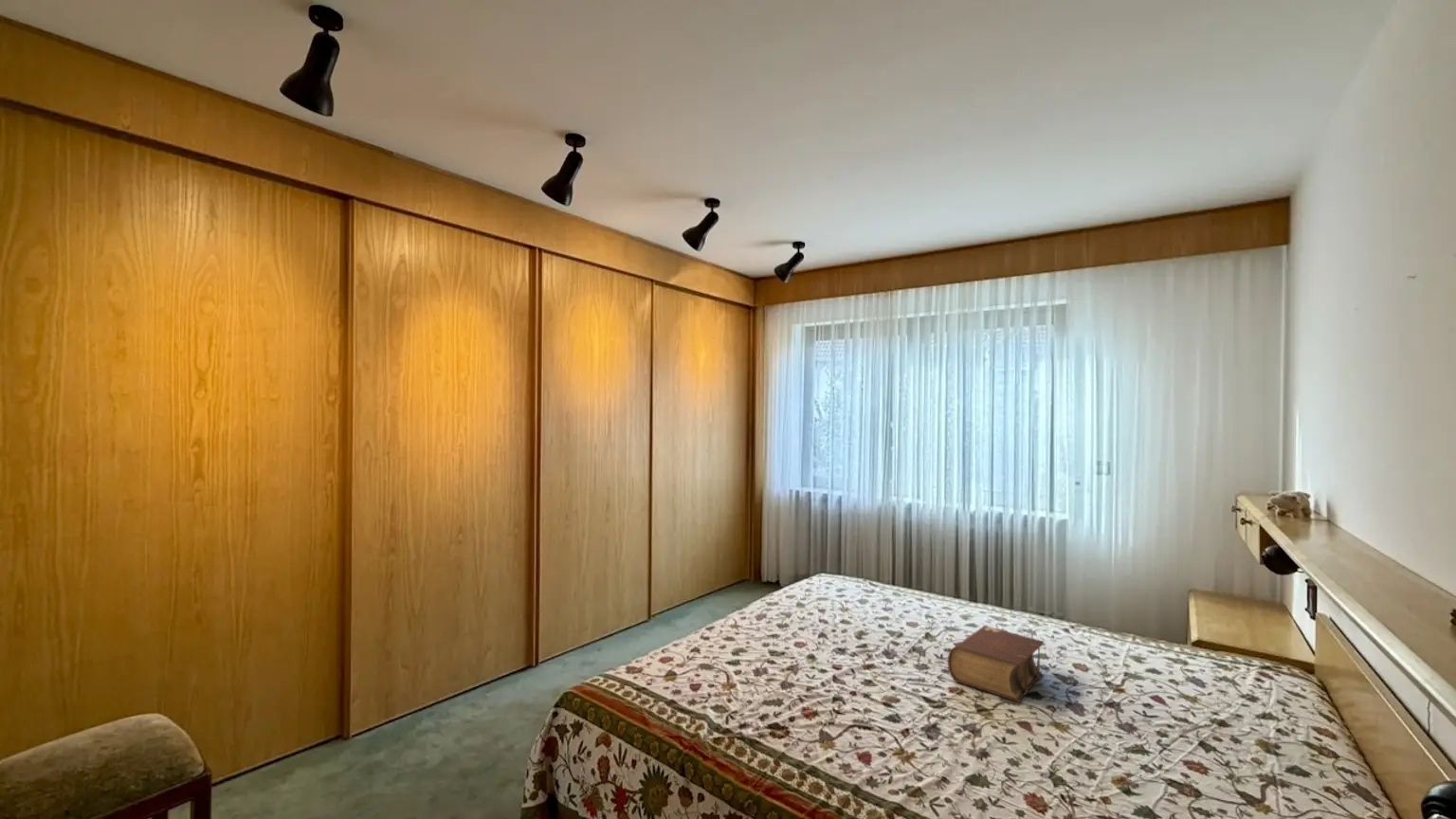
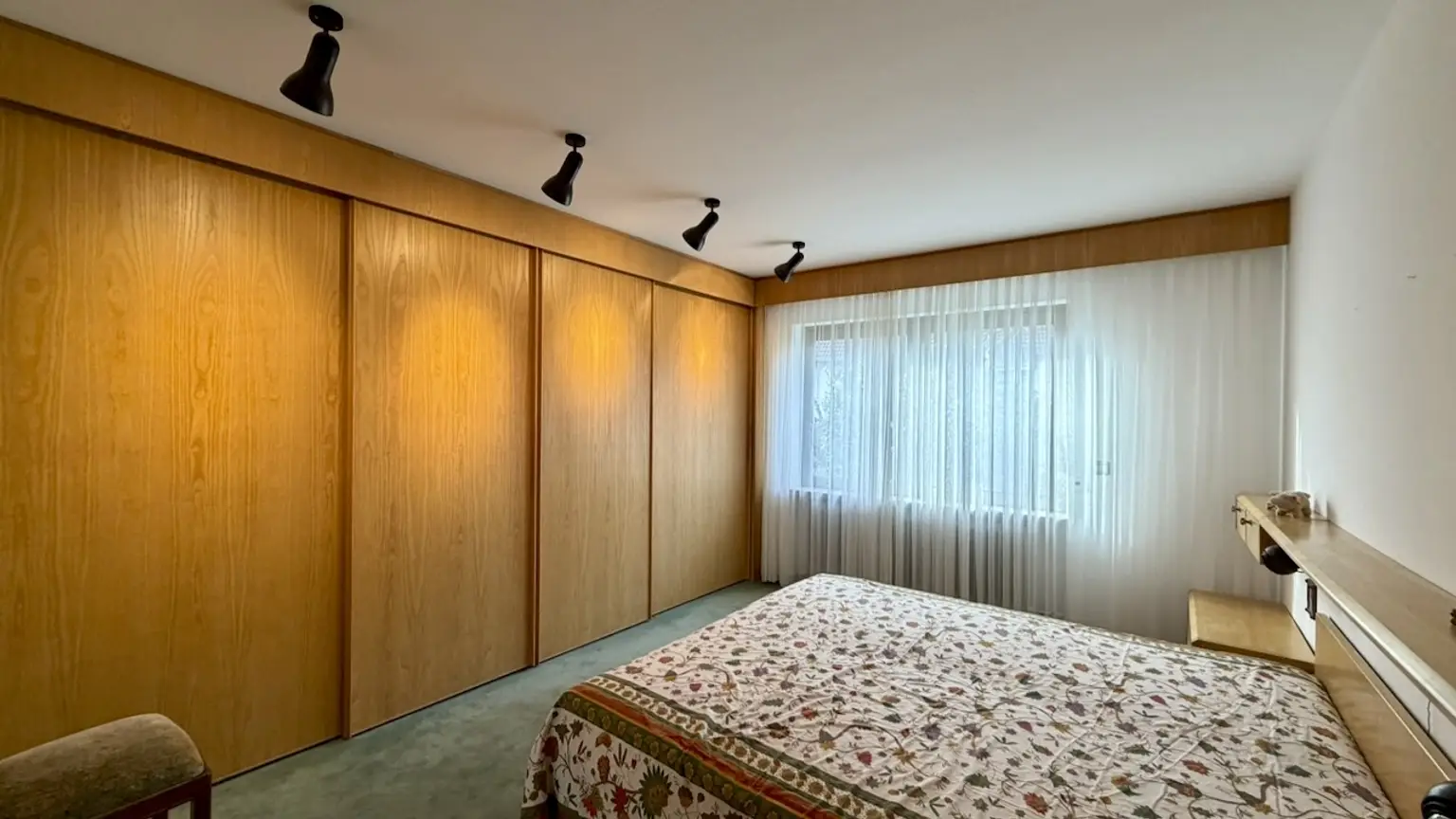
- bible (996, 659)
